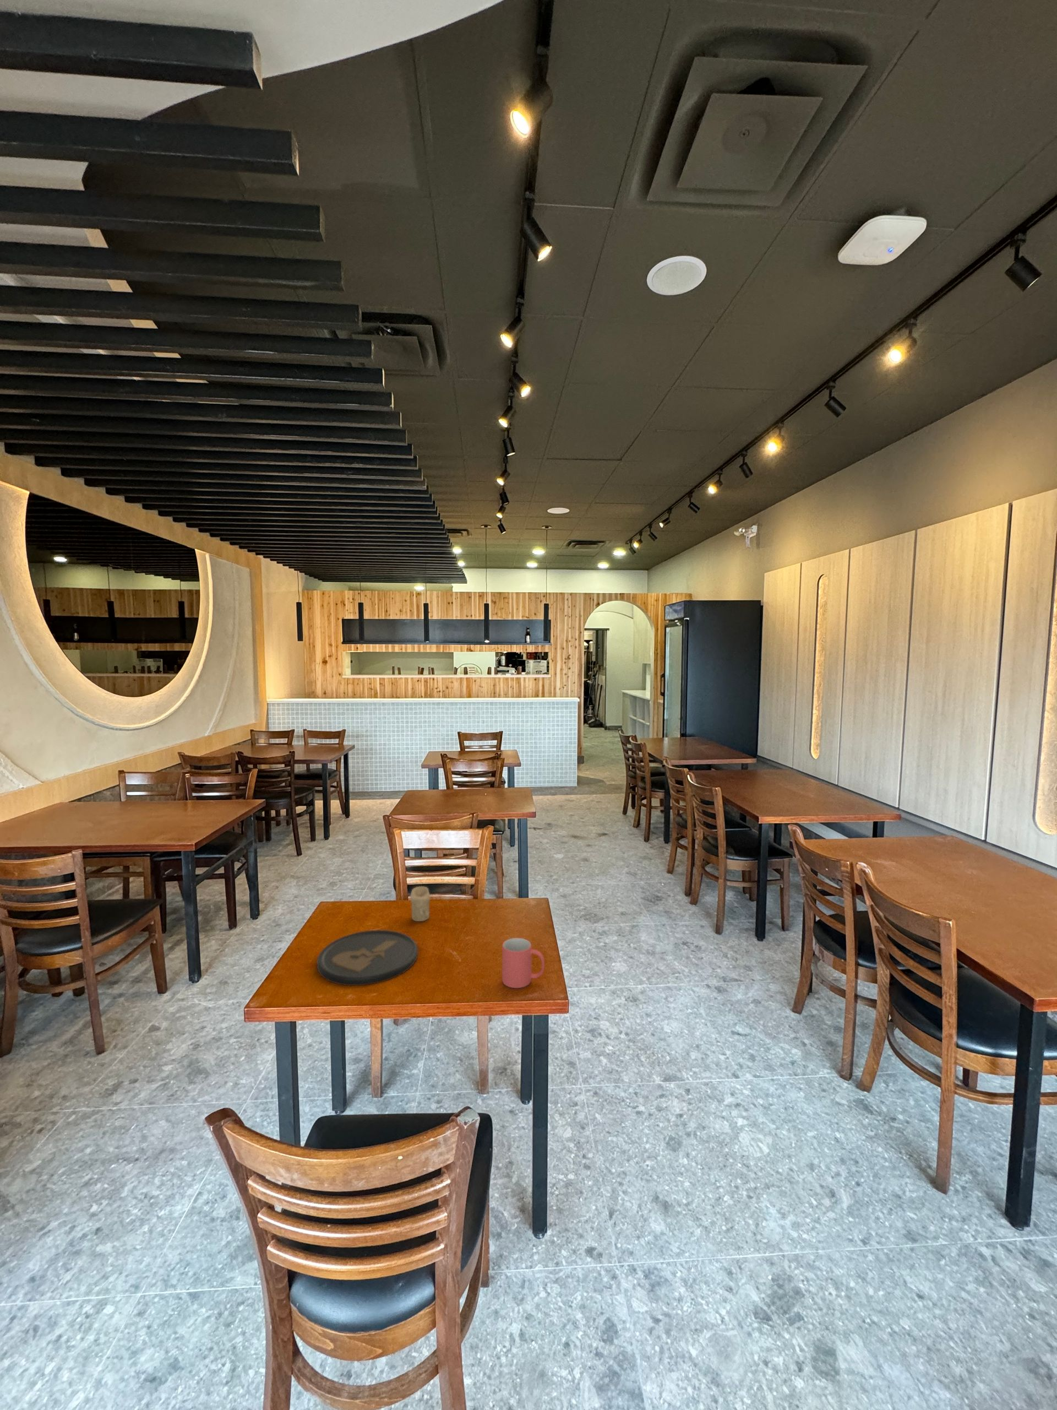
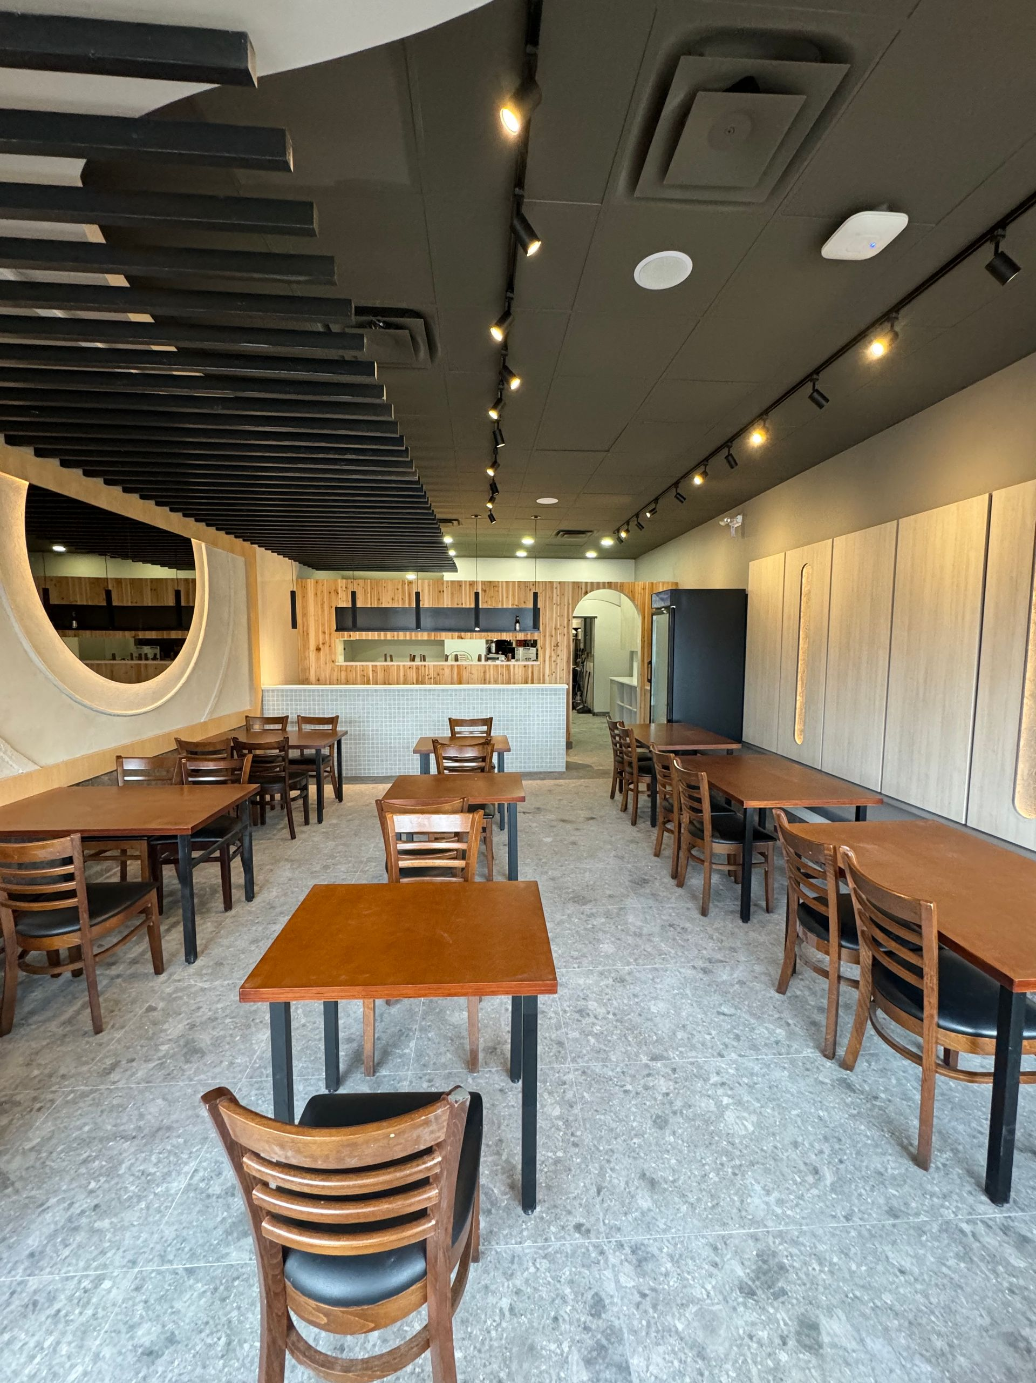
- mug (523, 964)
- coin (369, 956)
- candle (421, 904)
